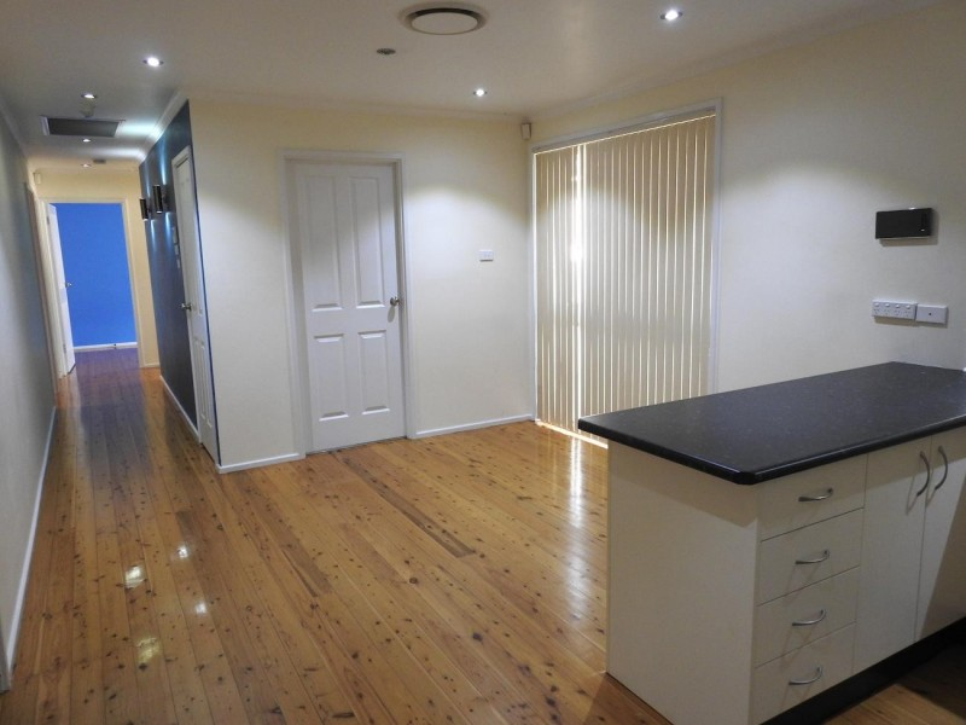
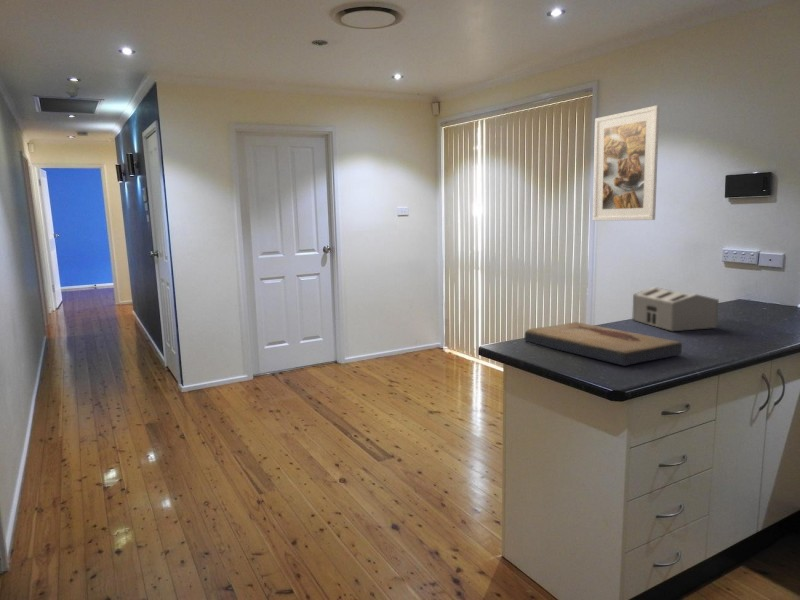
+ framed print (623, 167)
+ fish fossil (597, 341)
+ toaster (673, 307)
